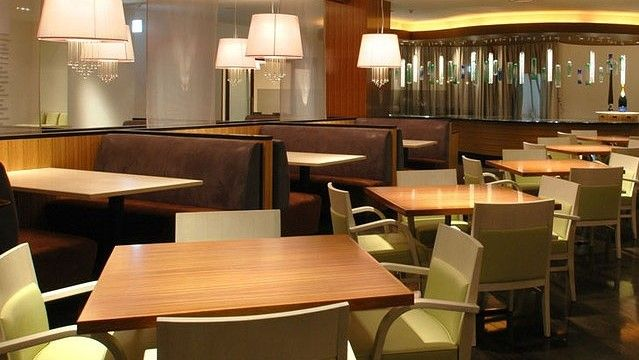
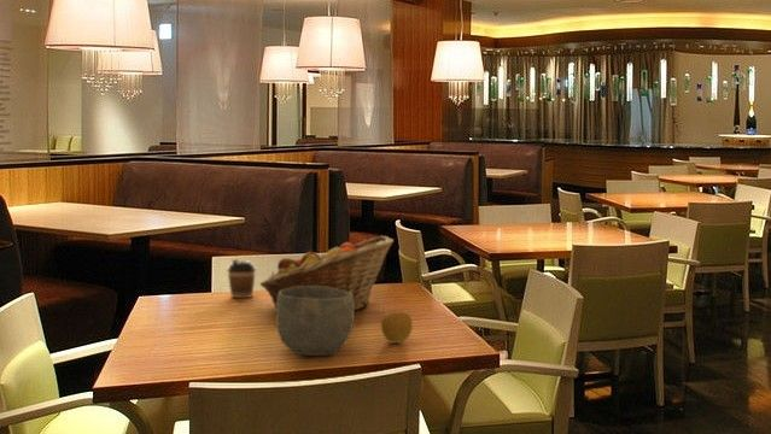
+ apple (396, 326)
+ bowl (315, 321)
+ coffee cup (241, 277)
+ fruit basket (328, 271)
